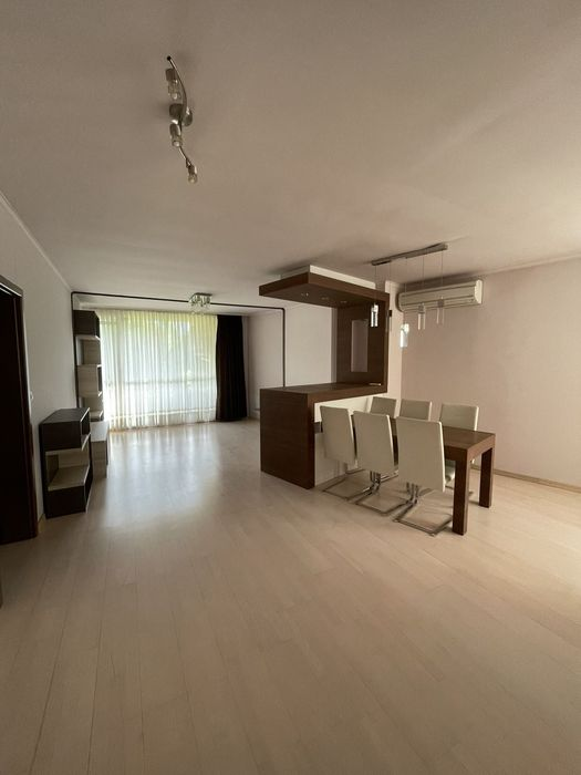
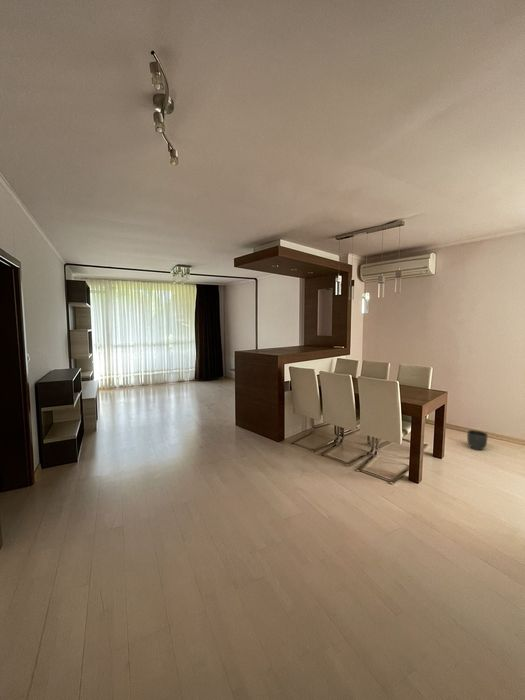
+ planter (476, 440)
